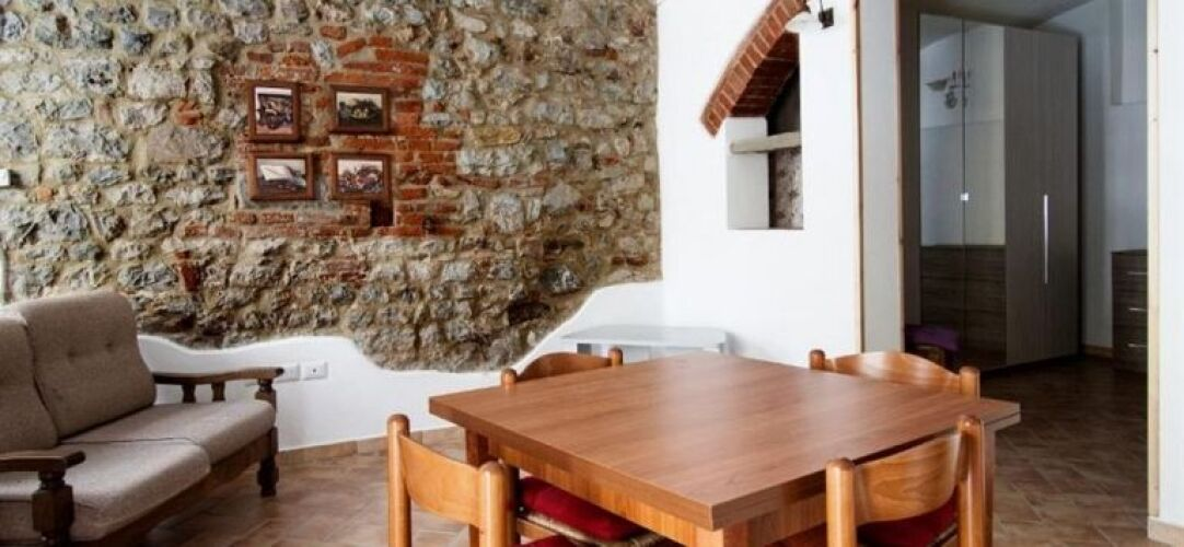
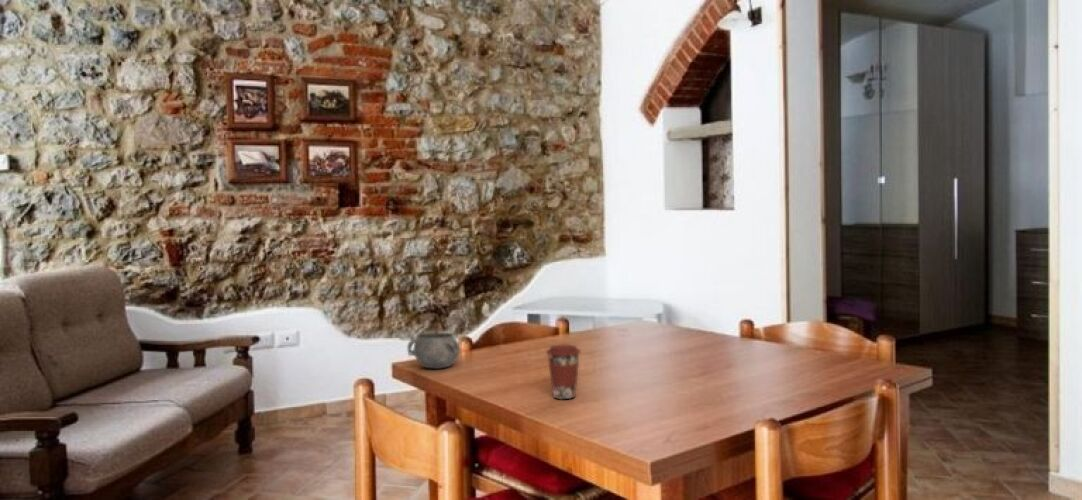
+ decorative bowl (439, 350)
+ coffee cup (563, 371)
